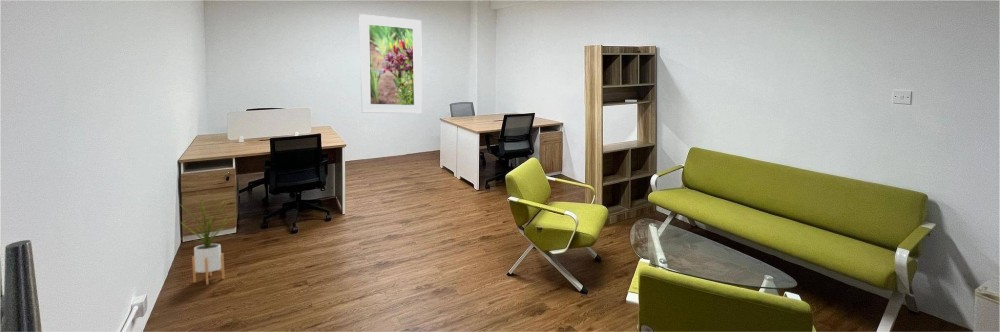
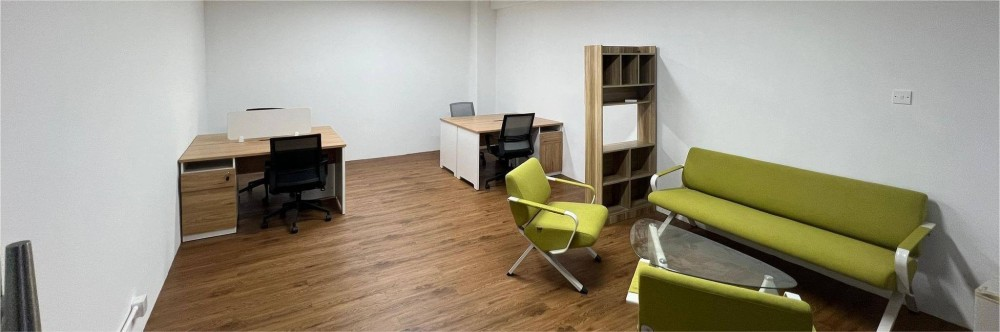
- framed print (391, 65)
- house plant (205, 235)
